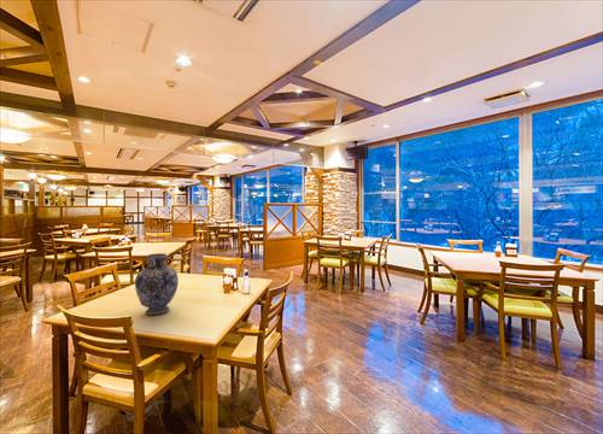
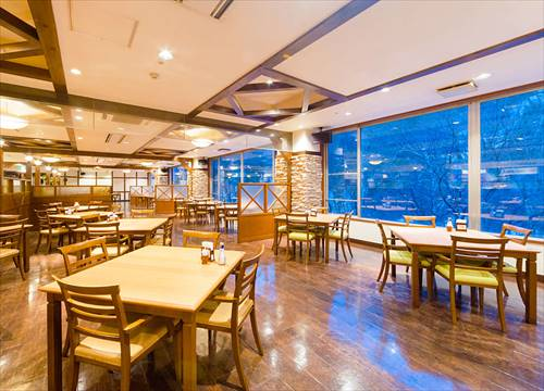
- vase (157, 282)
